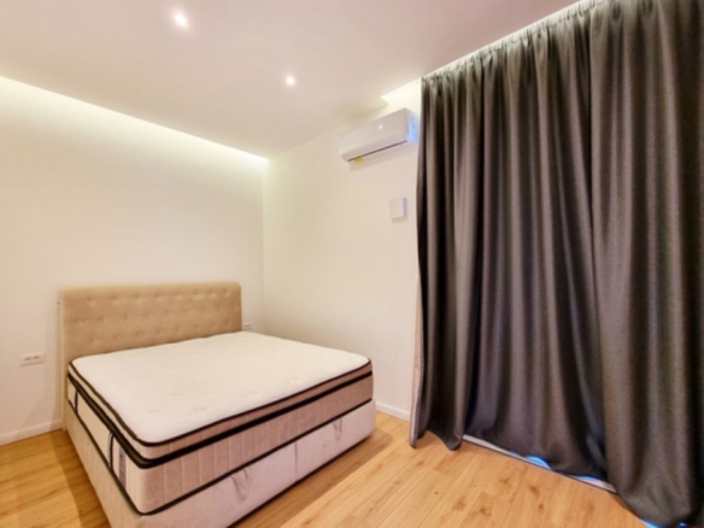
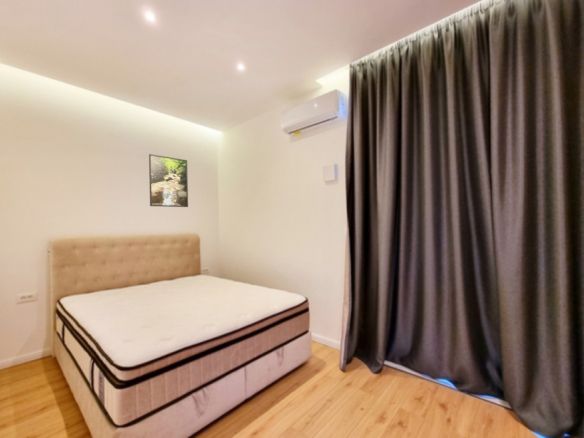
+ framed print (169, 182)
